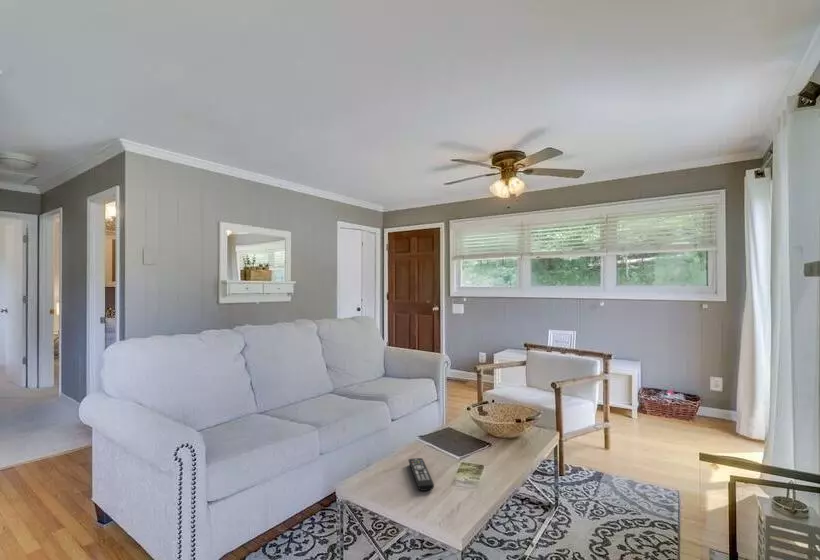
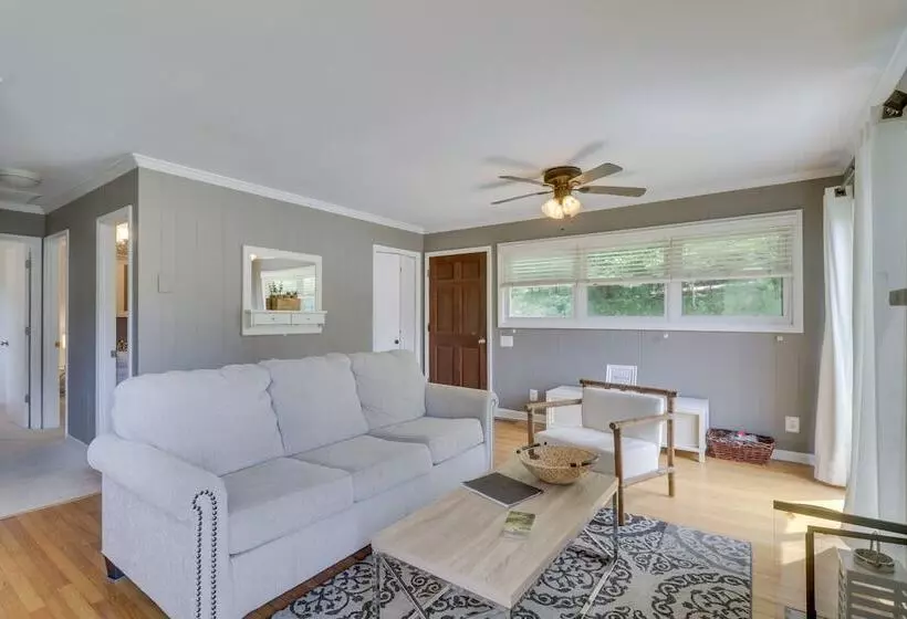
- remote control (420, 473)
